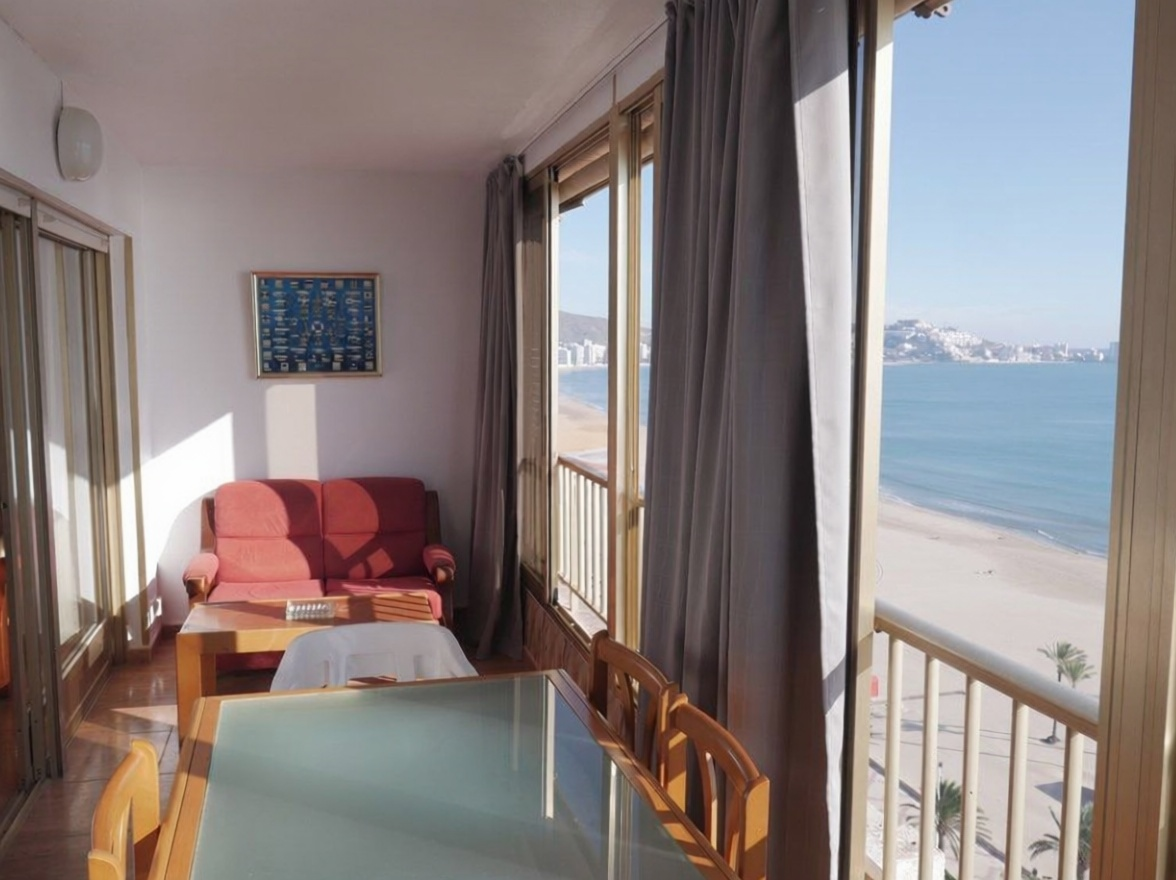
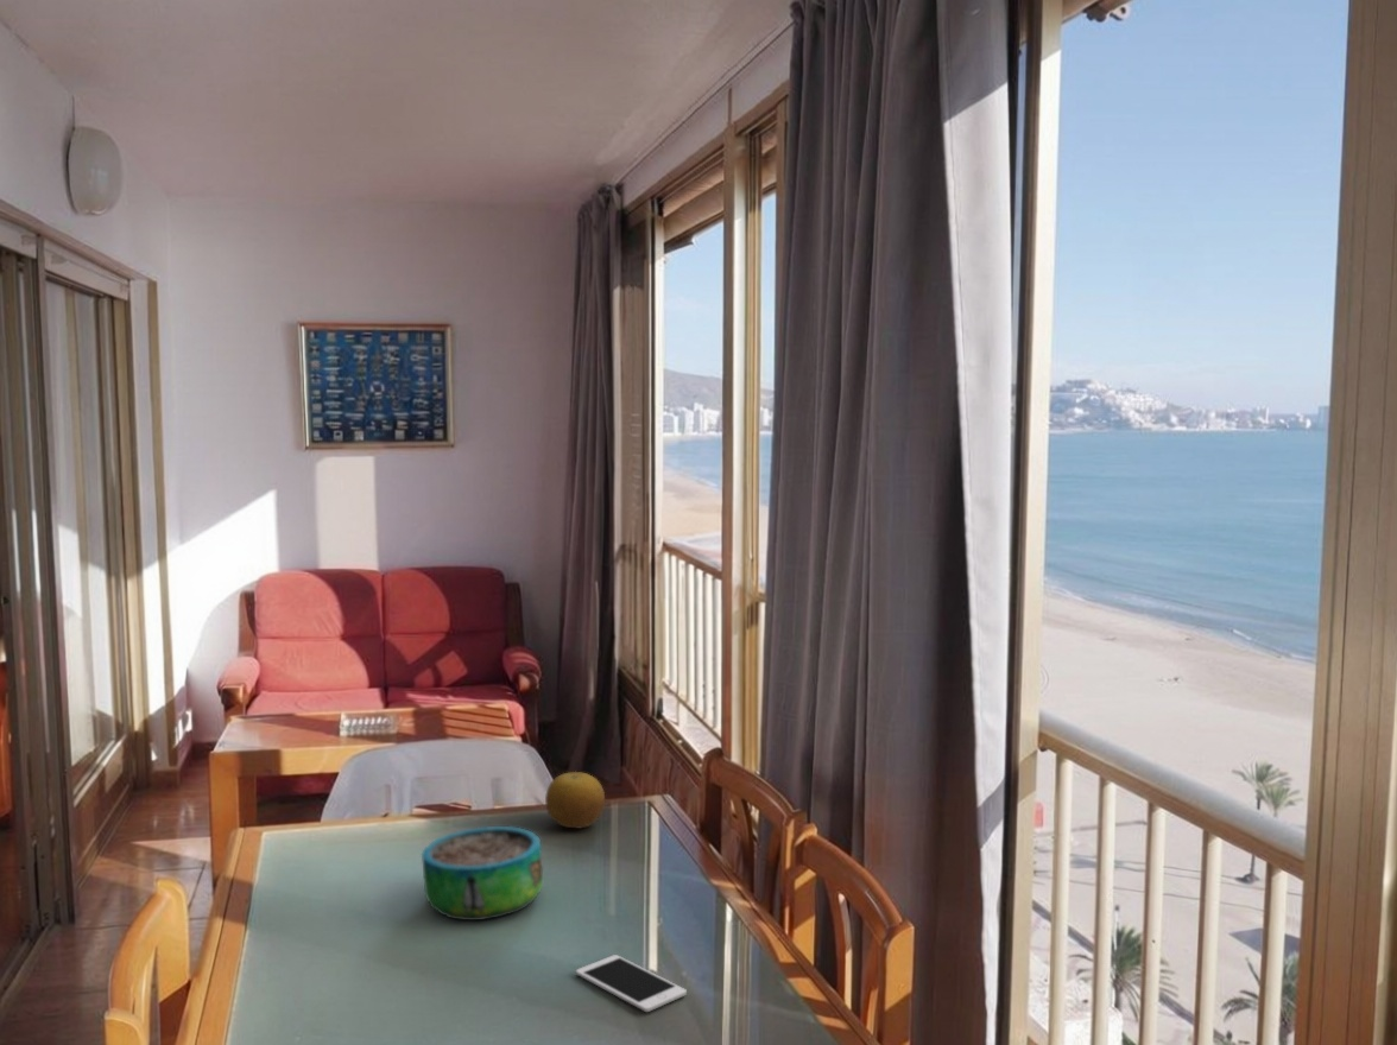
+ fruit (575, 799)
+ decorative bowl (483, 872)
+ cell phone (630, 982)
